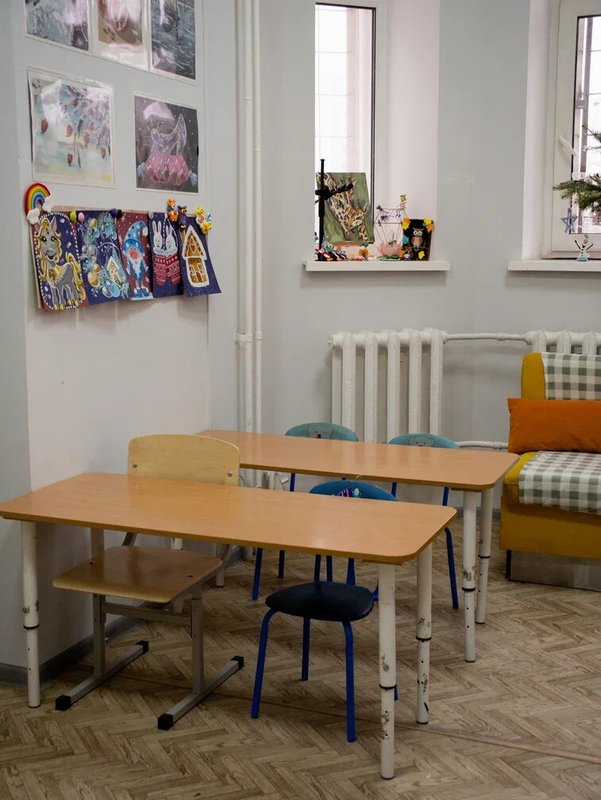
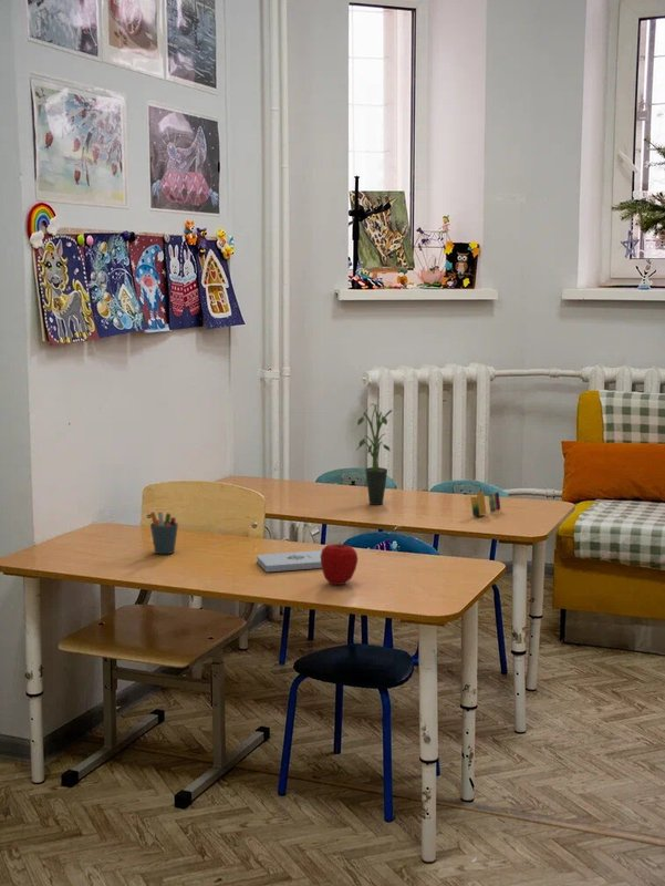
+ crayon (484, 502)
+ notepad (298, 560)
+ potted plant (373, 454)
+ apple (339, 562)
+ pen holder (164, 530)
